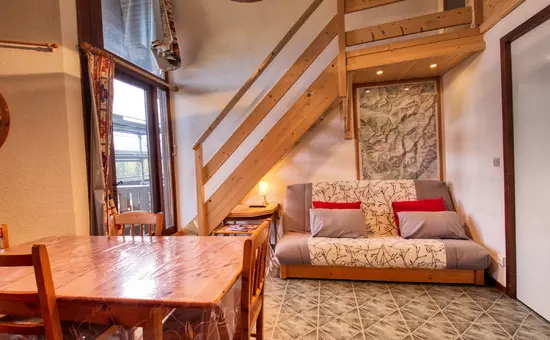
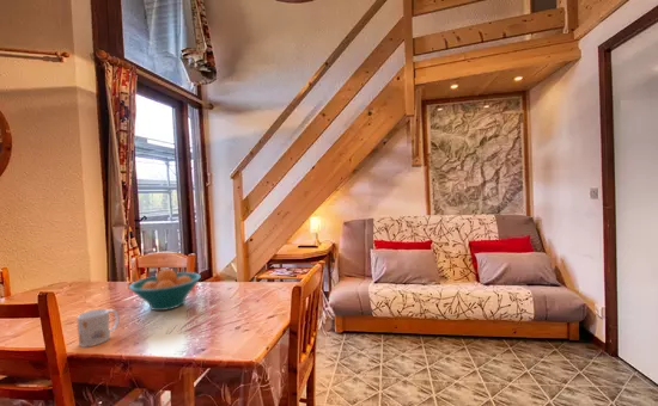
+ mug (99, 325)
+ fruit bowl (166, 287)
